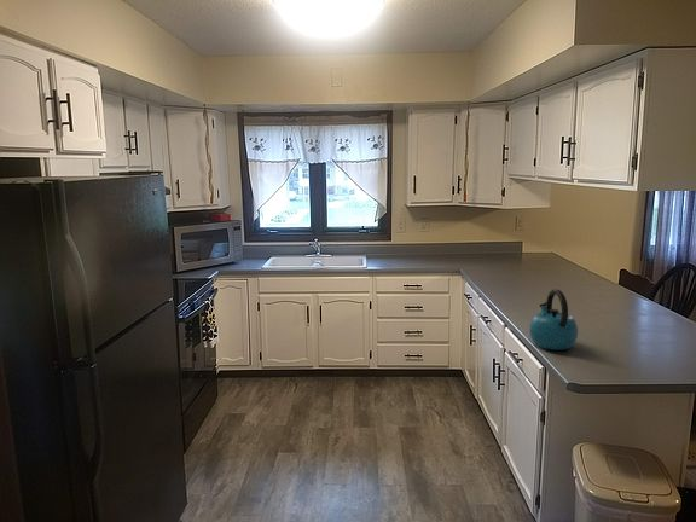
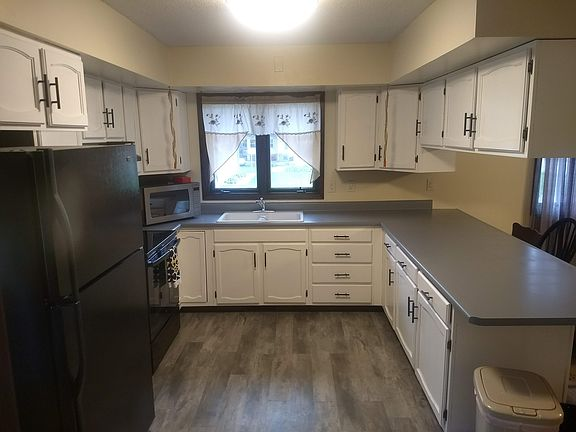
- kettle (552, 317)
